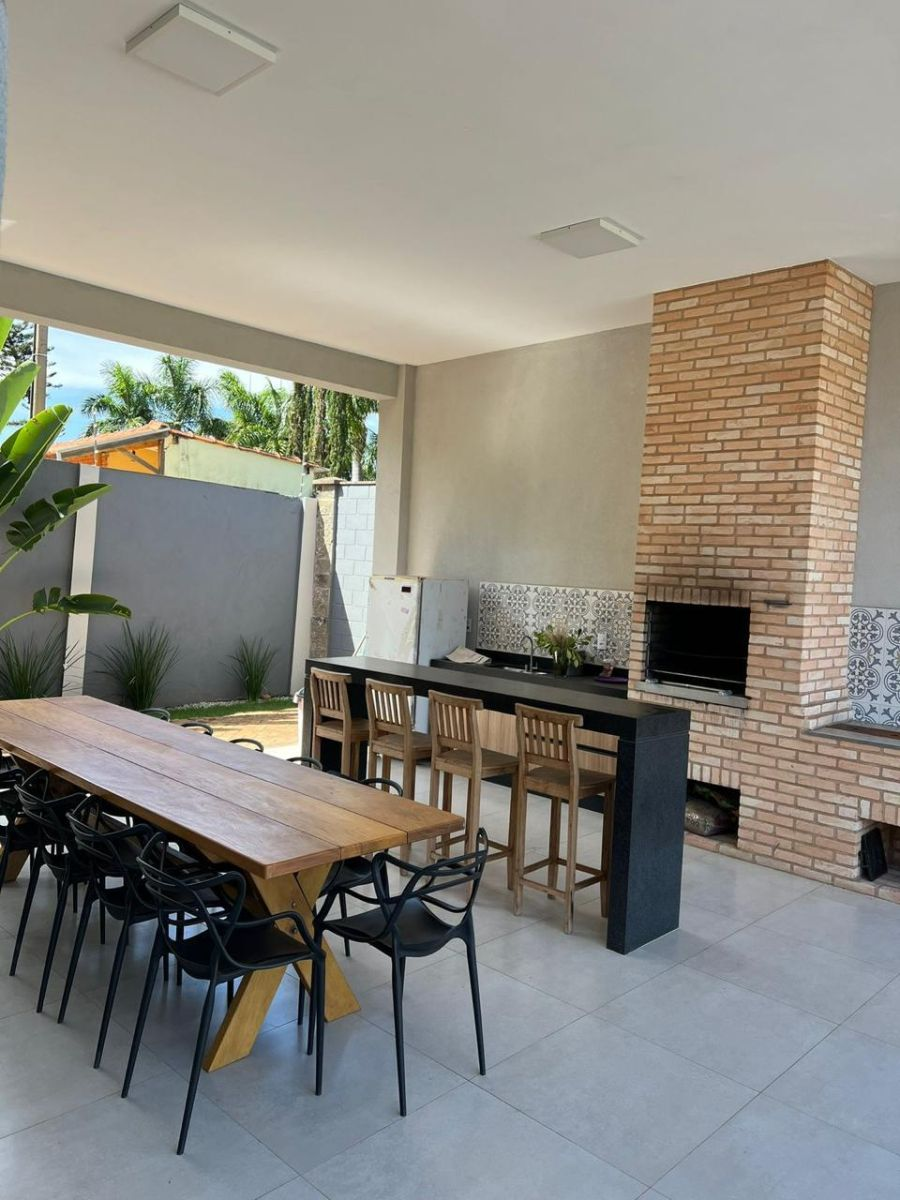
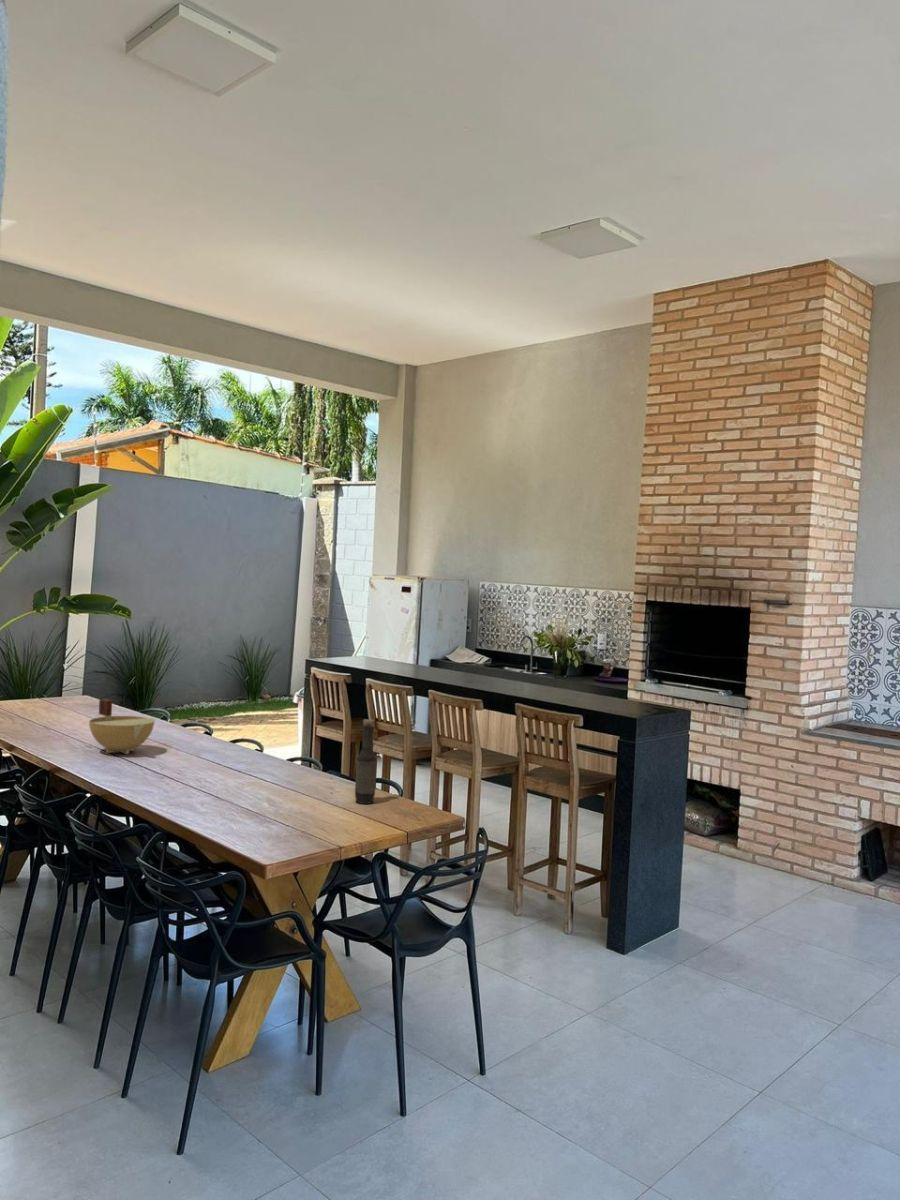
+ bottle (366, 761)
+ bowl (120, 727)
